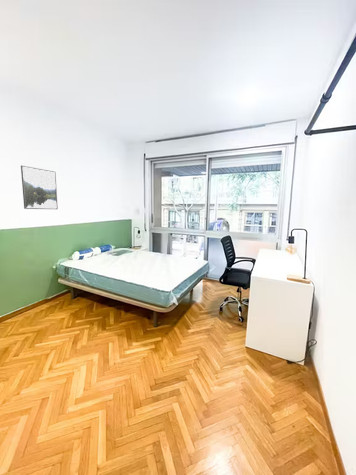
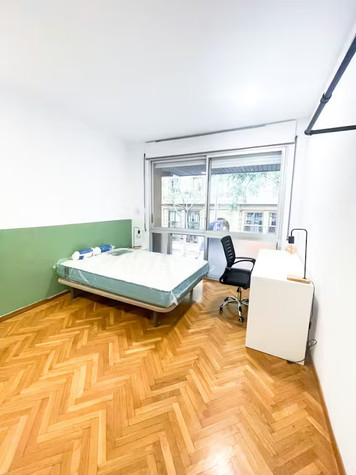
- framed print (40, 189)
